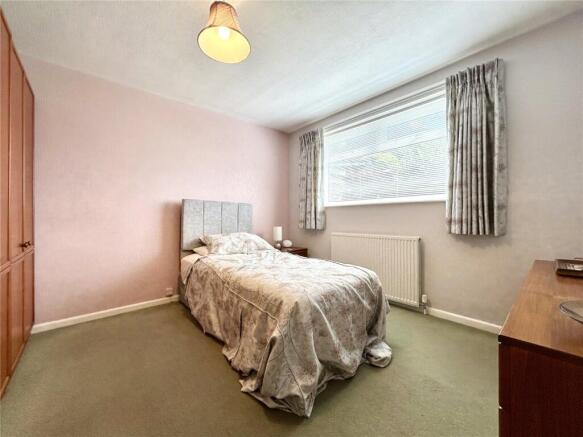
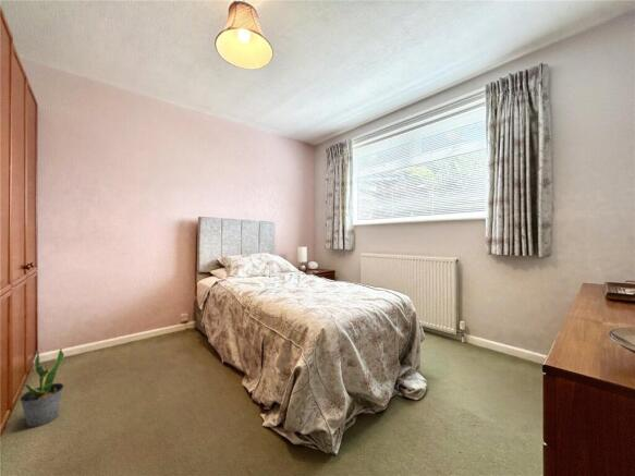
+ potted plant (42, 386)
